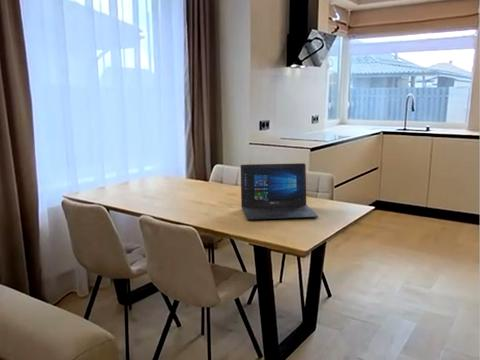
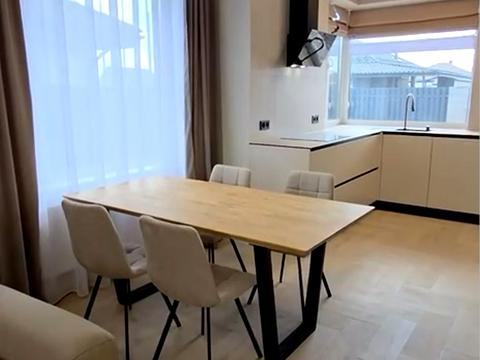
- laptop (277, 190)
